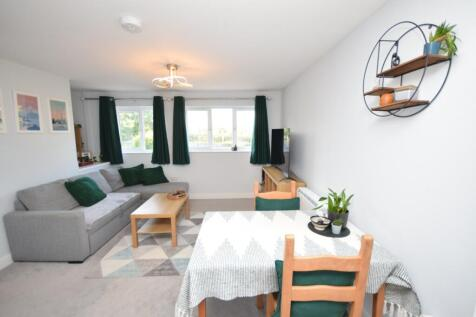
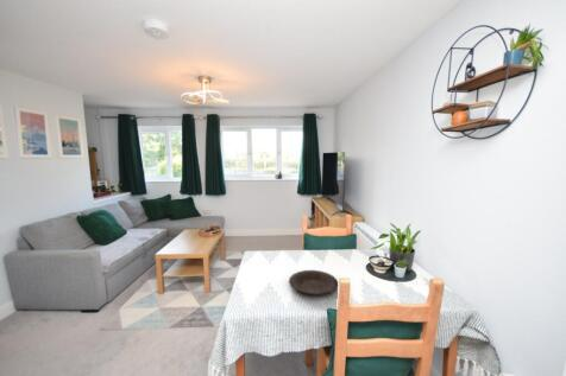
+ plate (313, 282)
